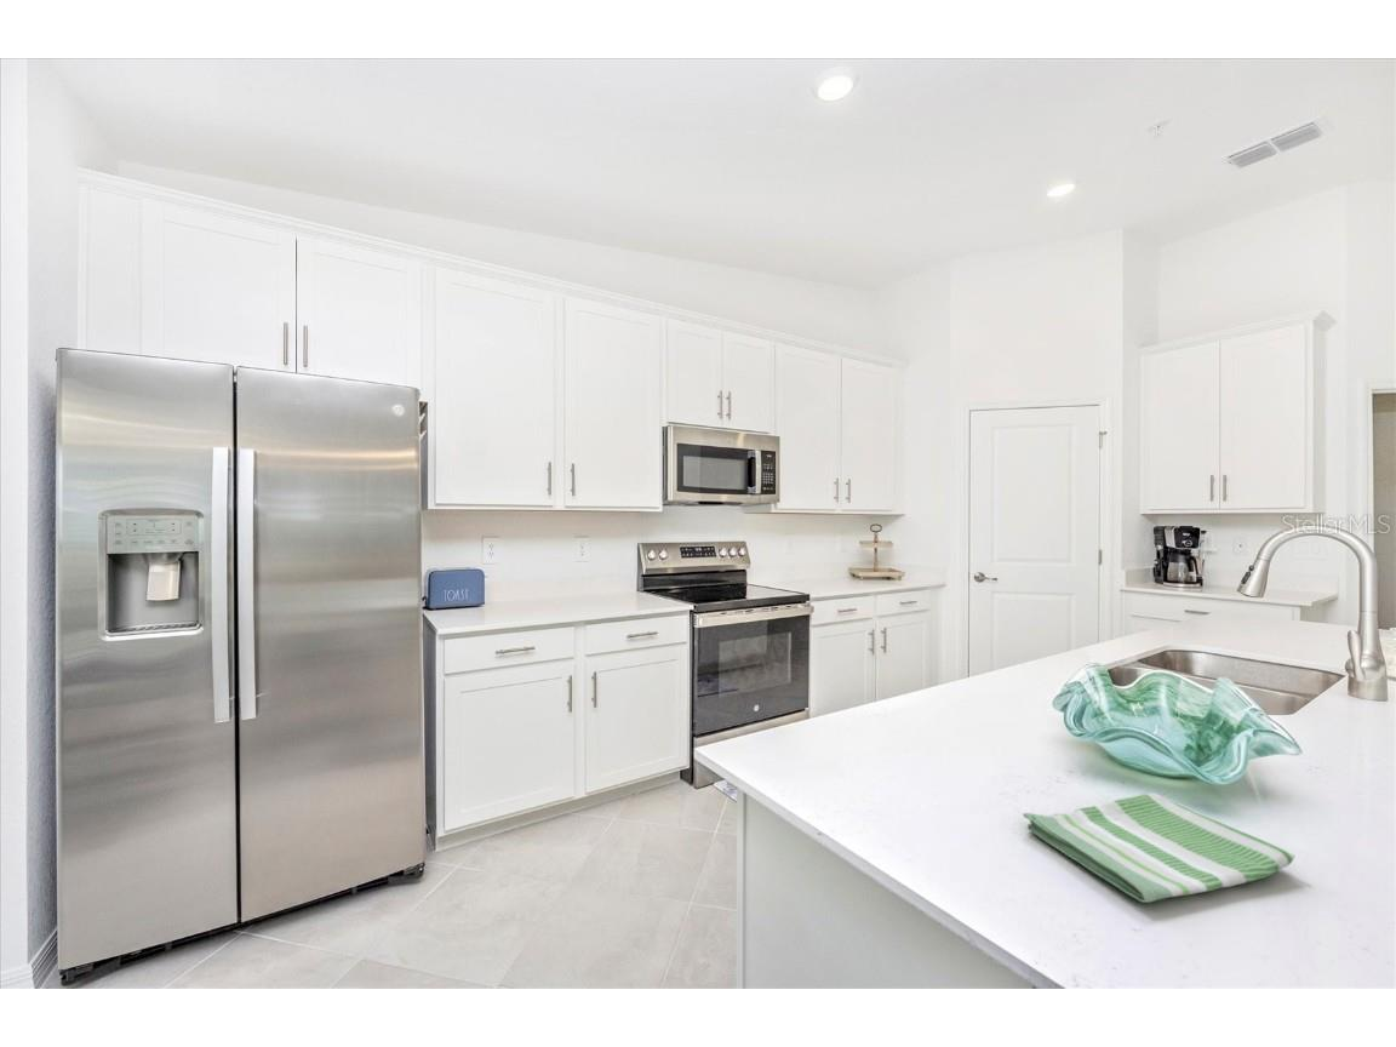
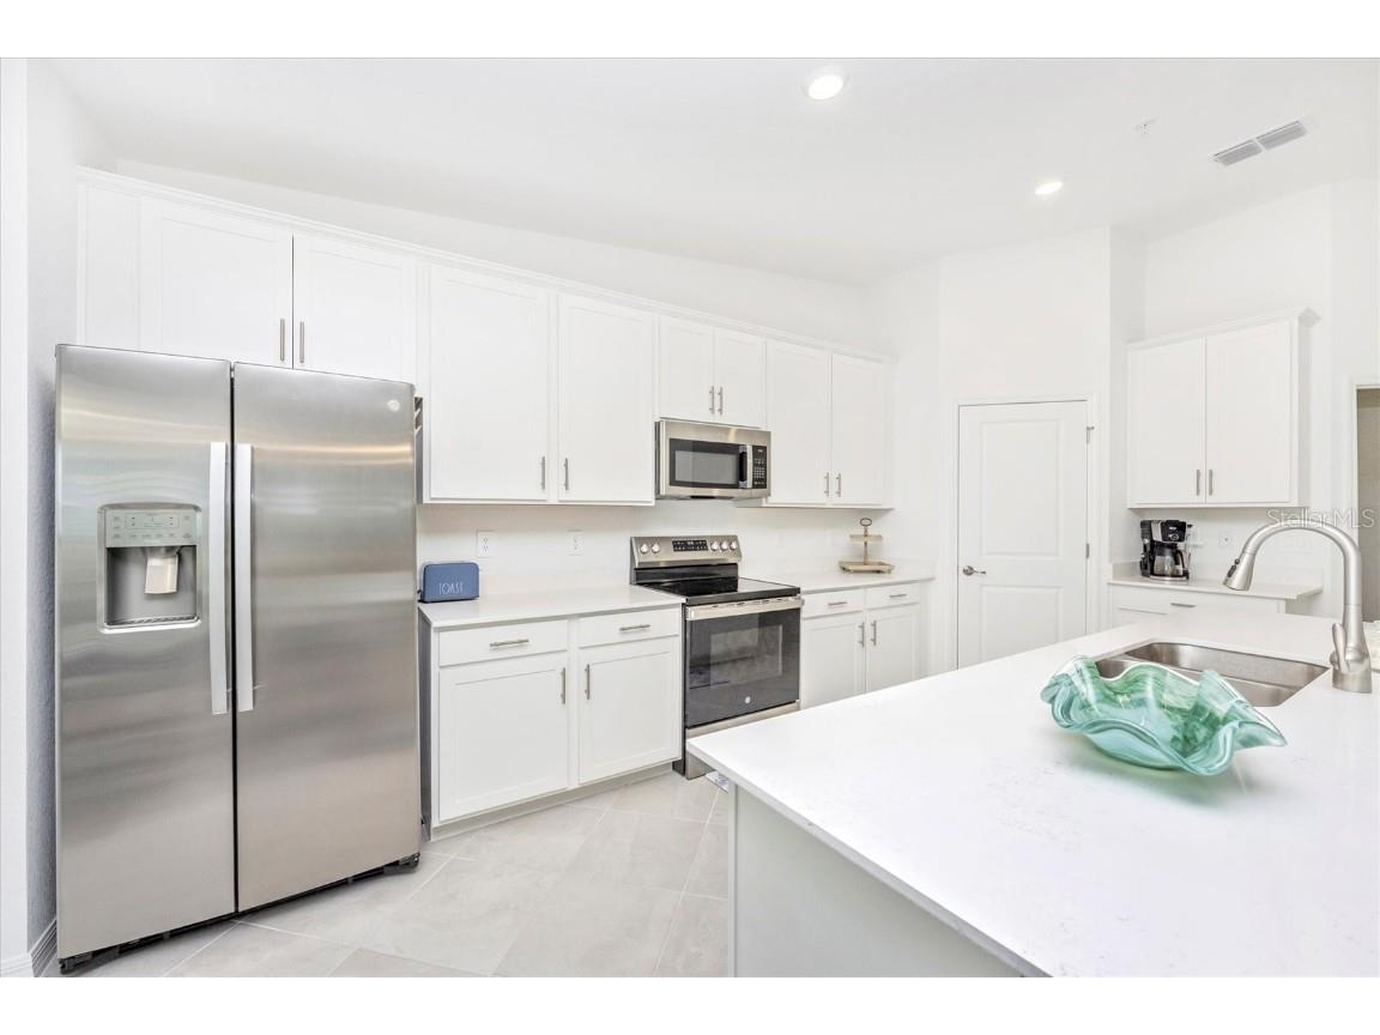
- dish towel (1150, 839)
